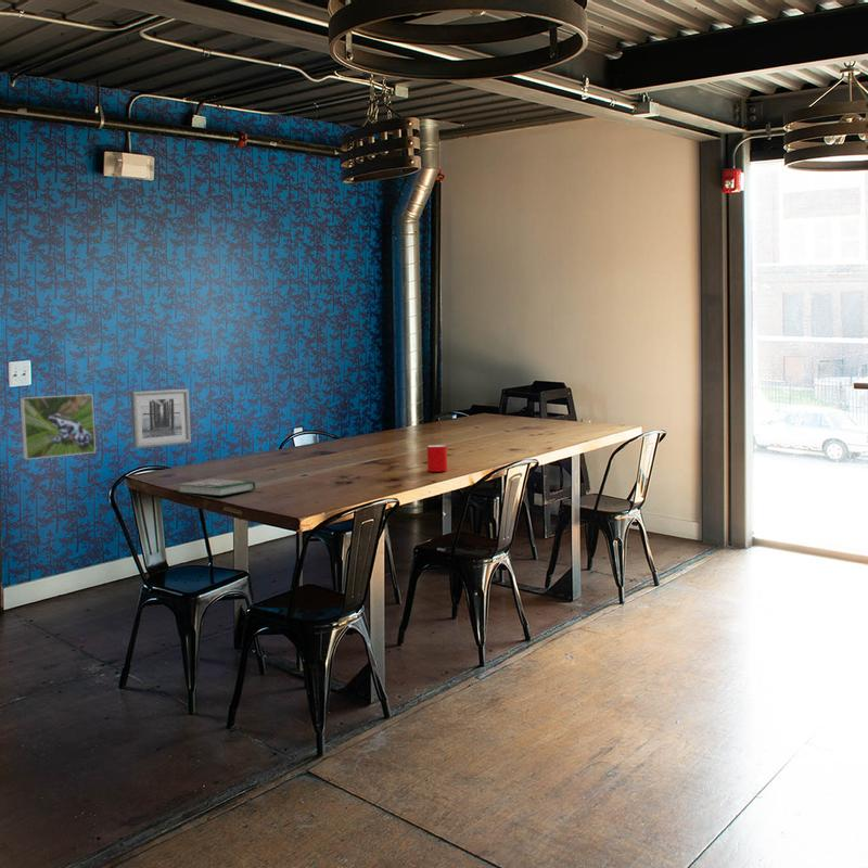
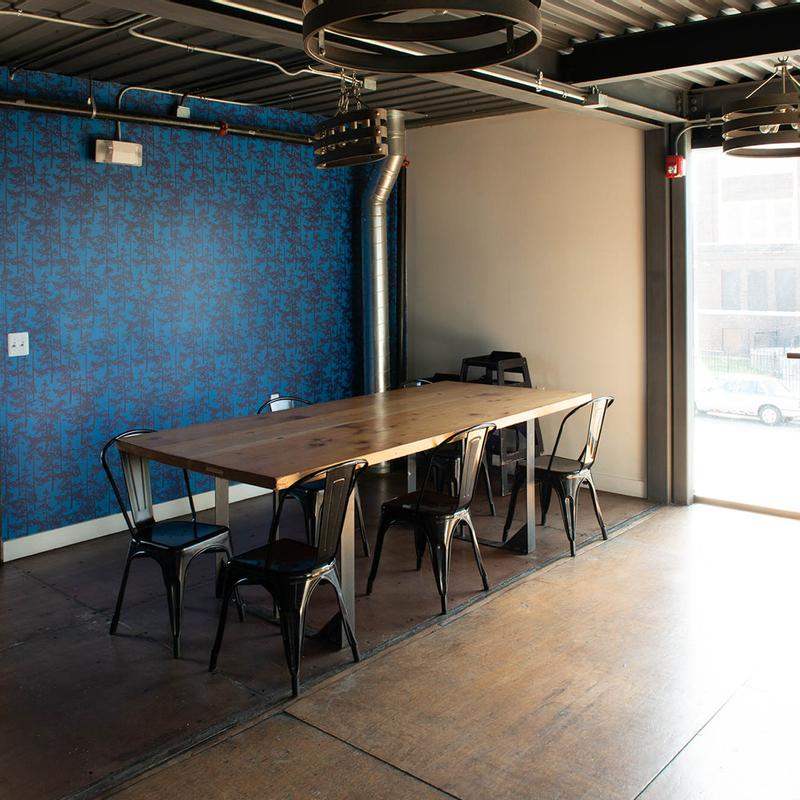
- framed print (59, 425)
- cup (437, 458)
- wall art (161, 418)
- book (216, 486)
